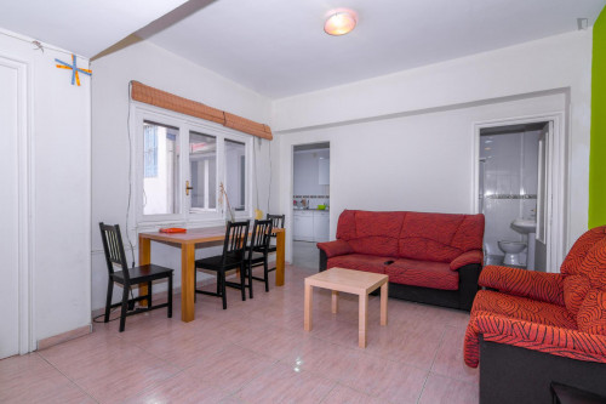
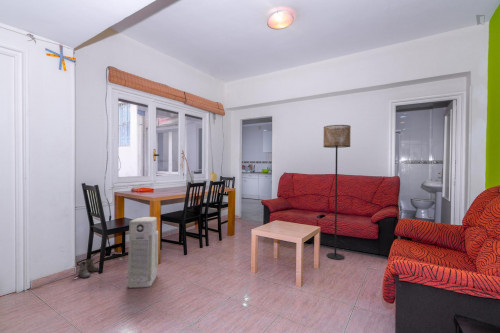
+ air purifier (144, 249)
+ boots (88, 267)
+ floor lamp (336, 191)
